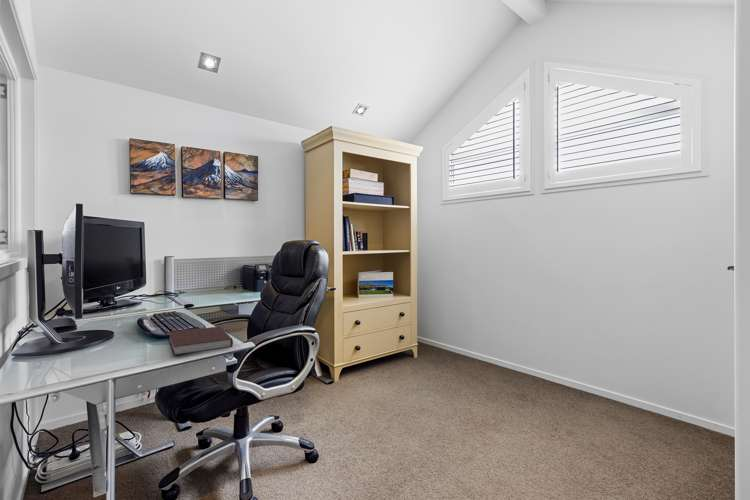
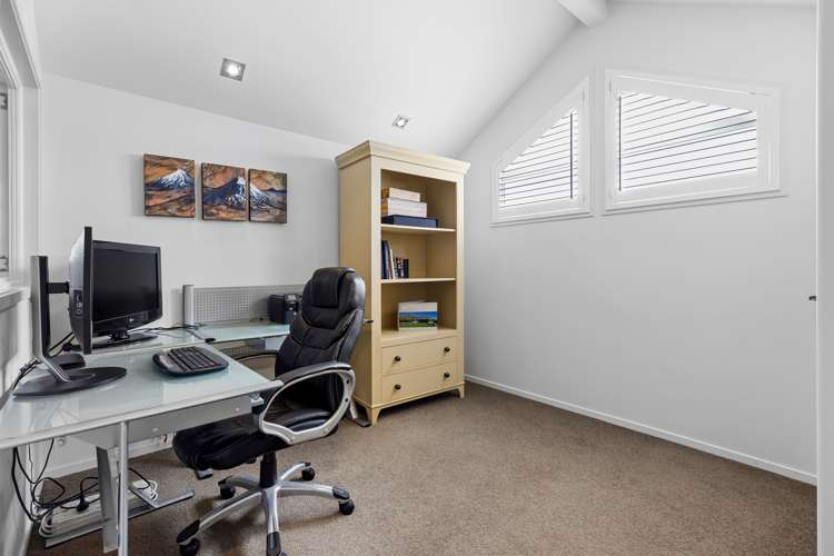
- notebook (199, 339)
